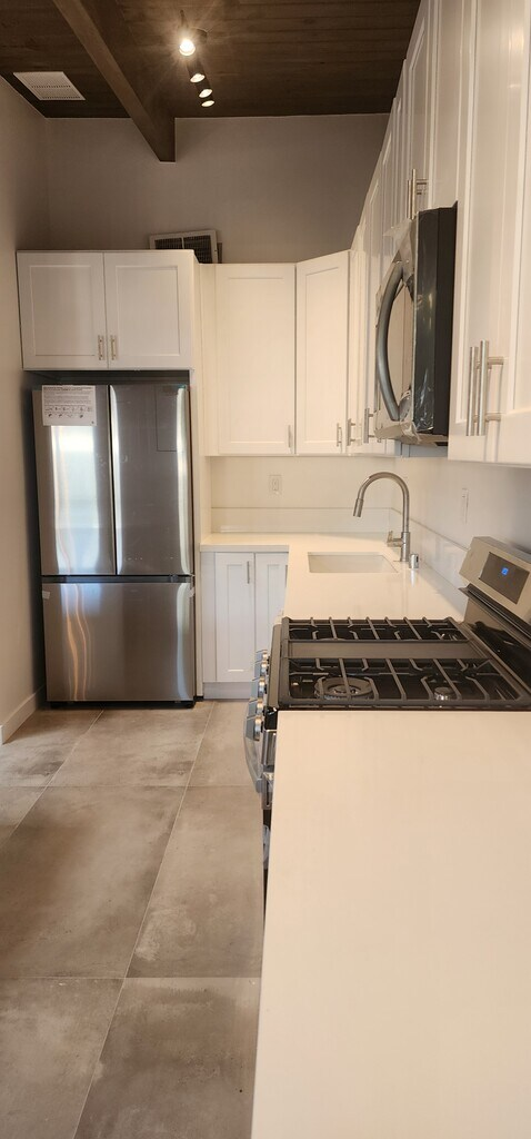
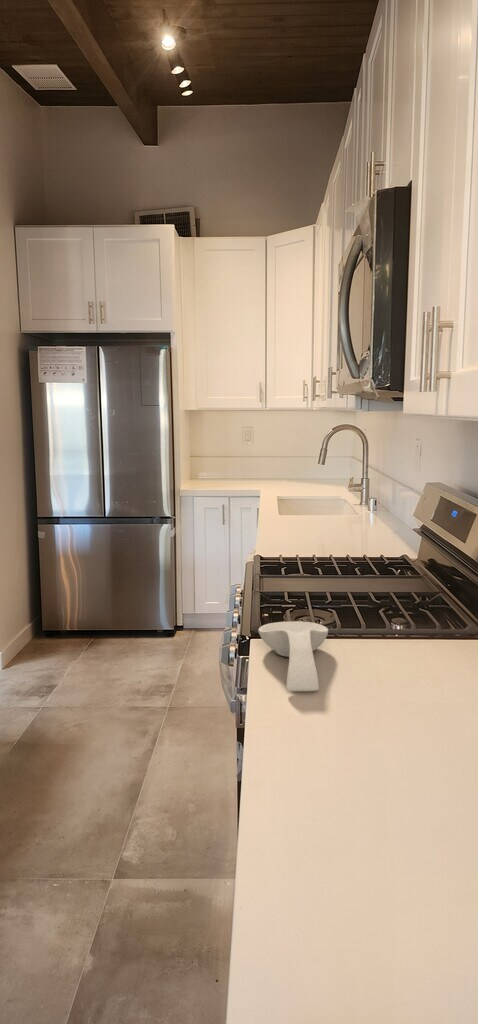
+ spoon rest (296, 642)
